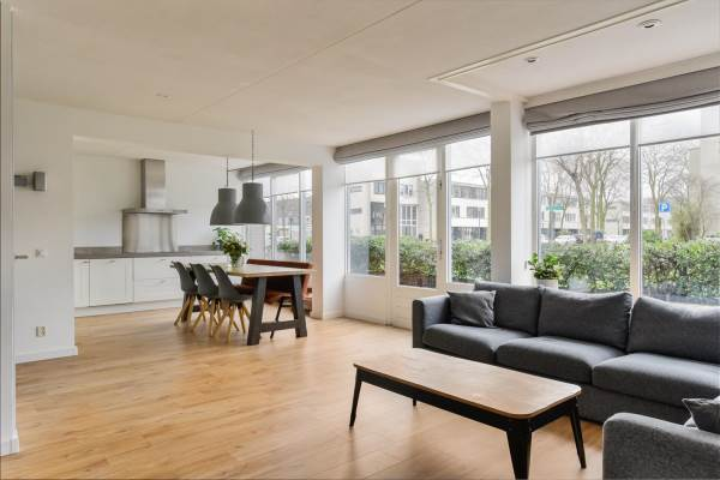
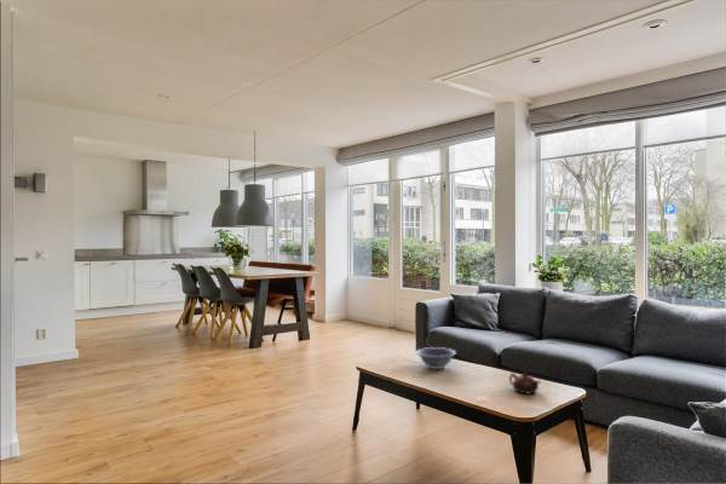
+ decorative bowl (436, 359)
+ teapot (524, 381)
